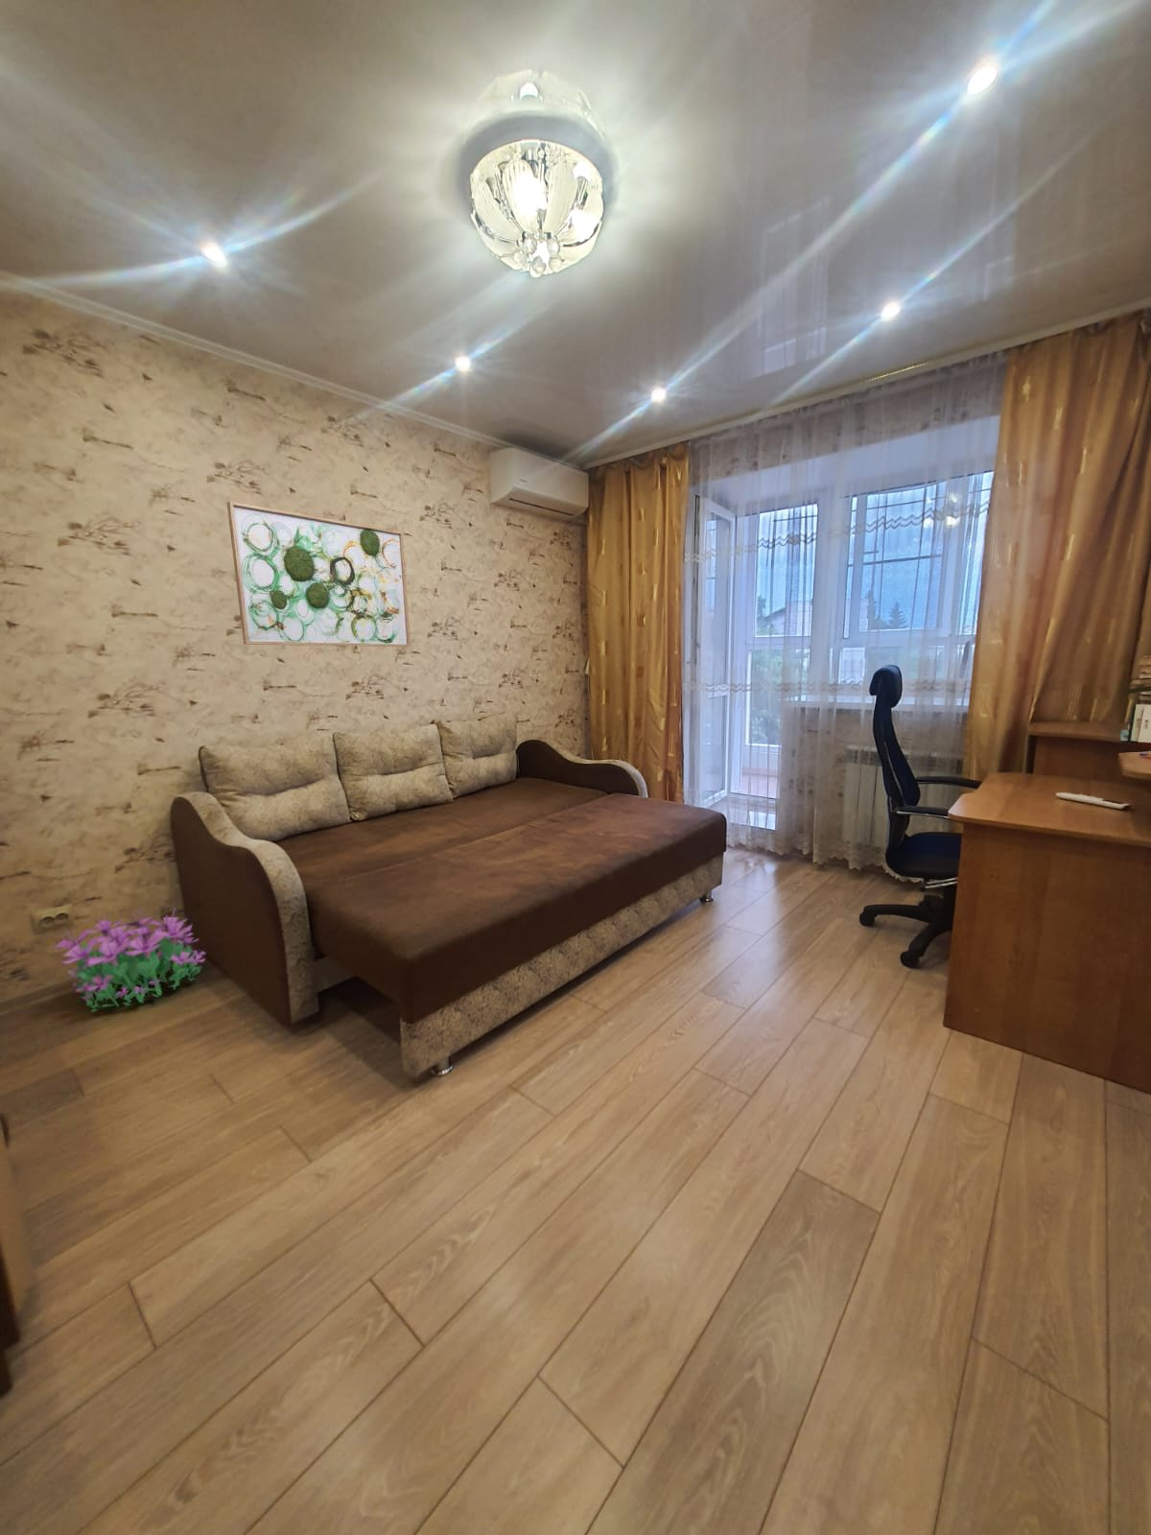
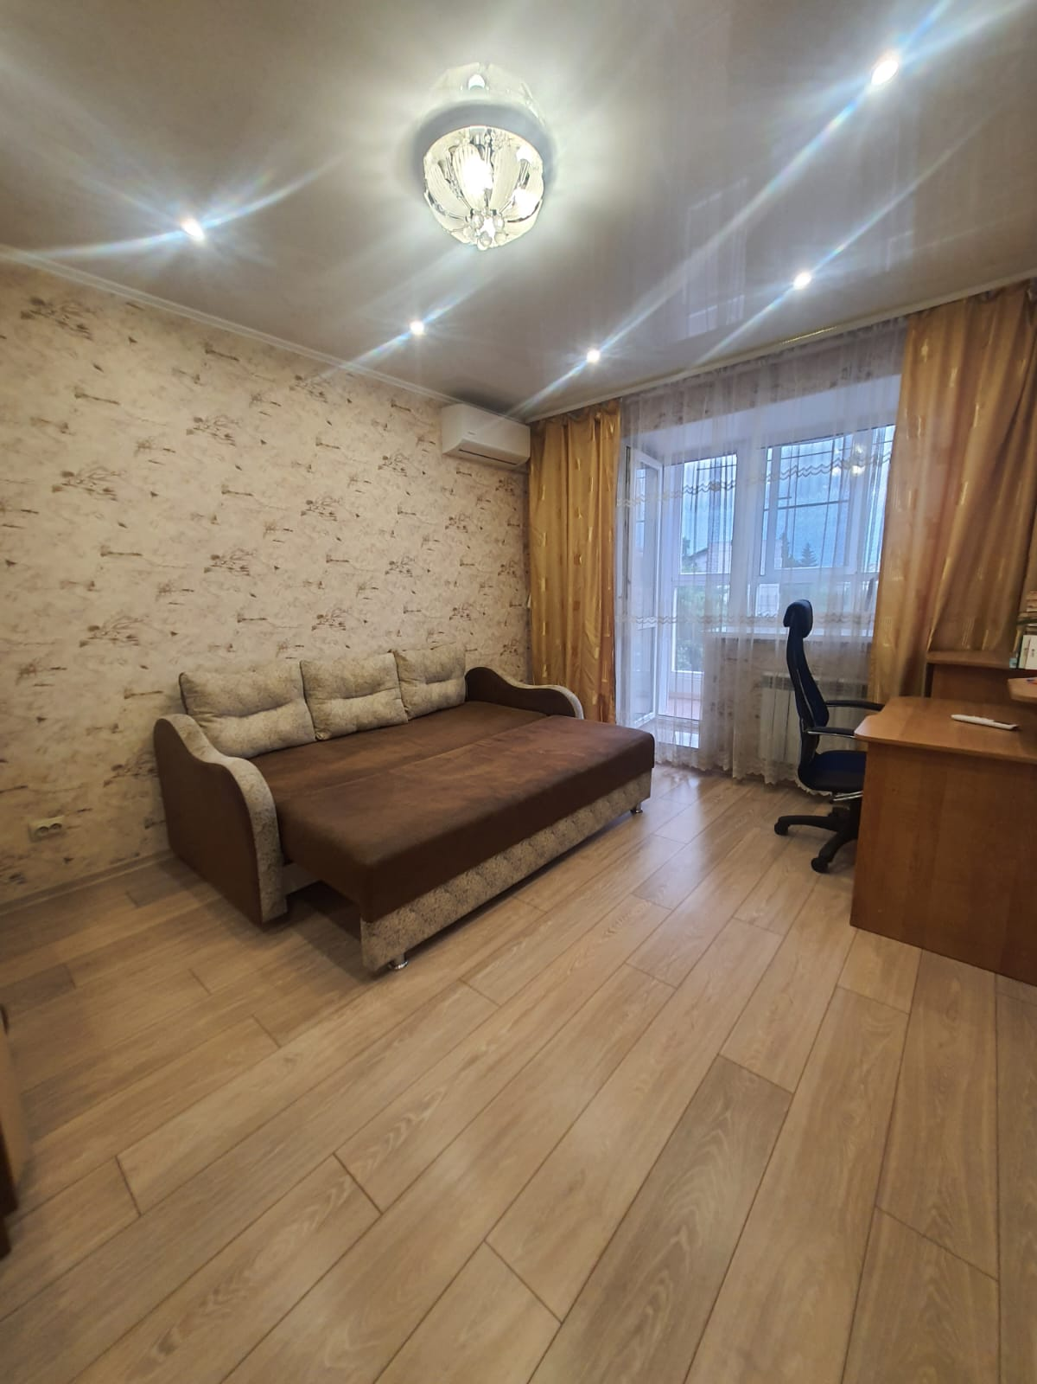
- wall art (330, 583)
- decorative plant (132, 956)
